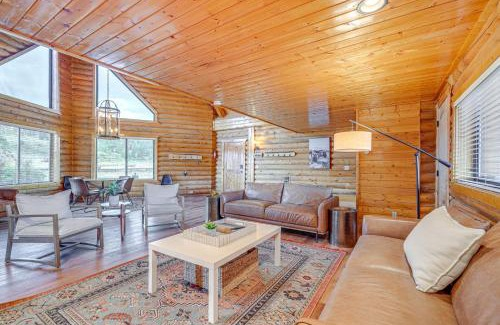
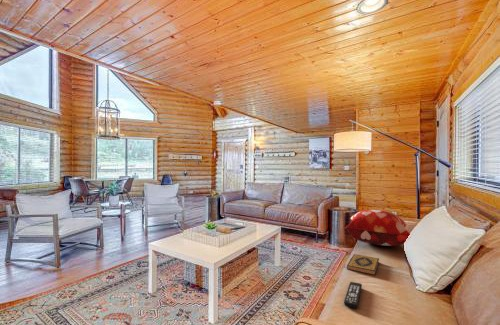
+ hardback book (363, 263)
+ decorative pillow (377, 226)
+ remote control (353, 294)
